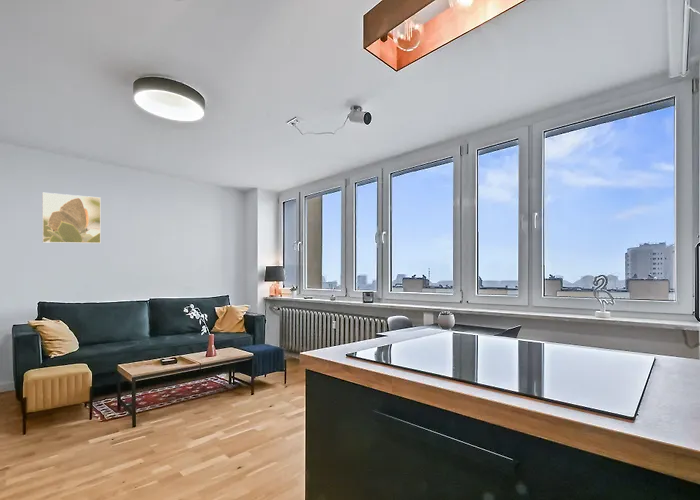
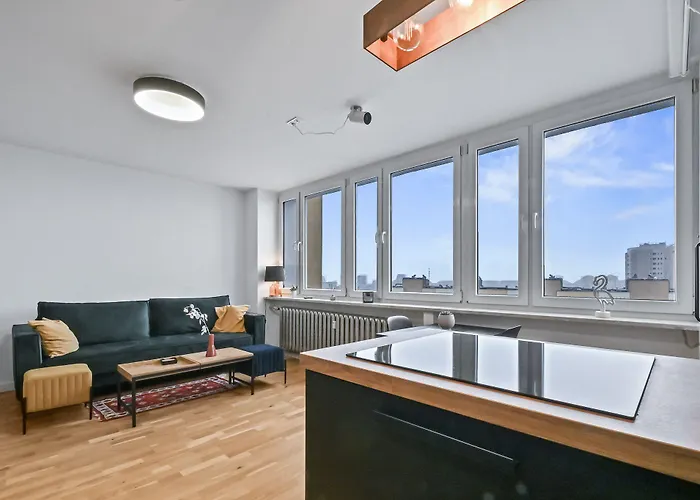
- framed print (72, 219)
